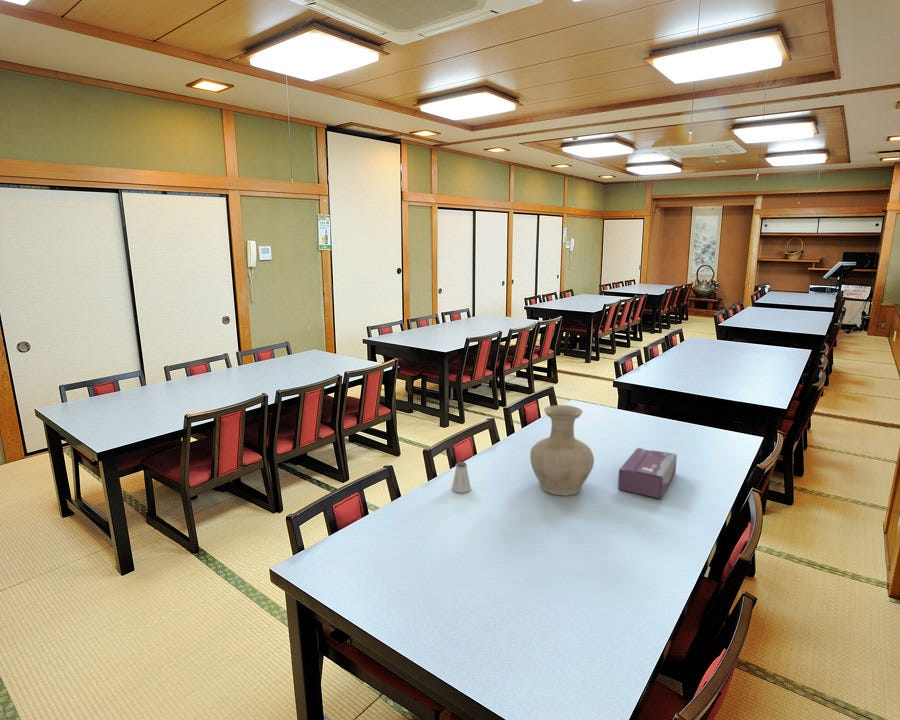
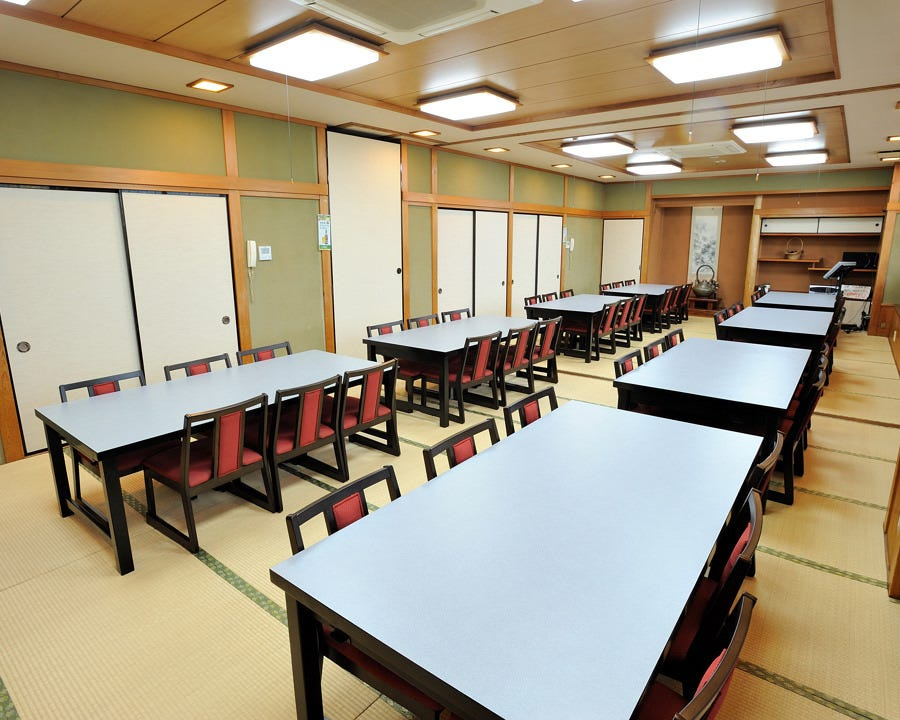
- saltshaker (461, 476)
- vase (561, 449)
- tissue box (648, 470)
